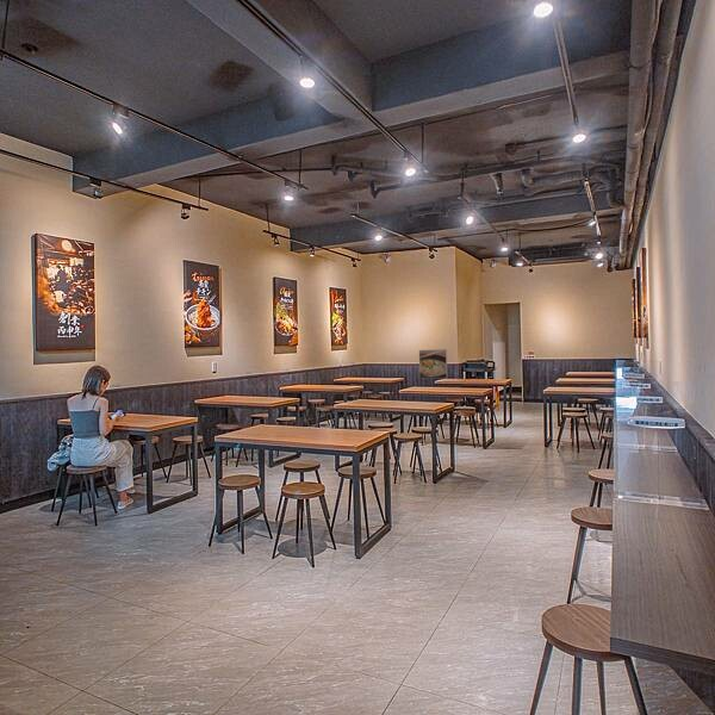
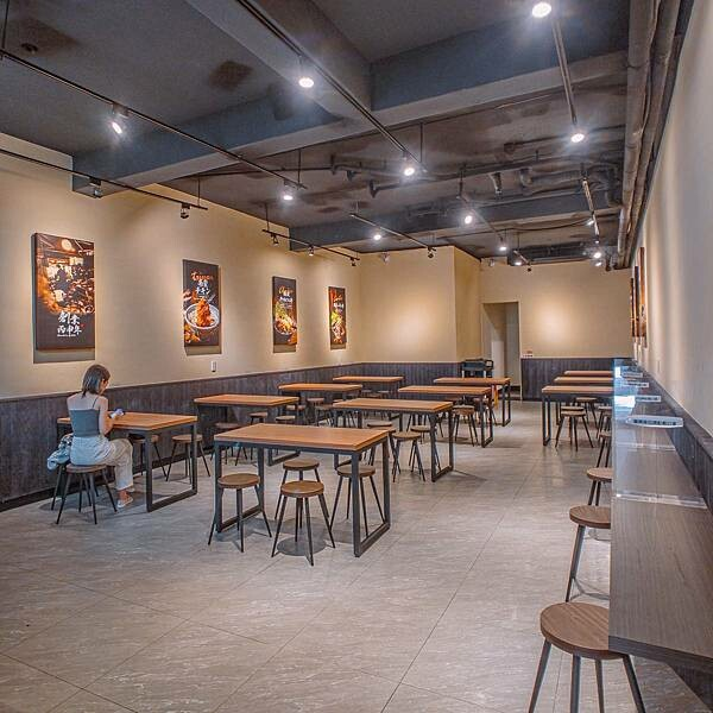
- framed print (433, 363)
